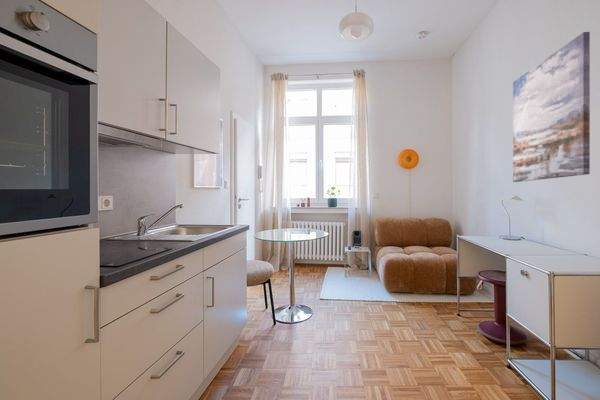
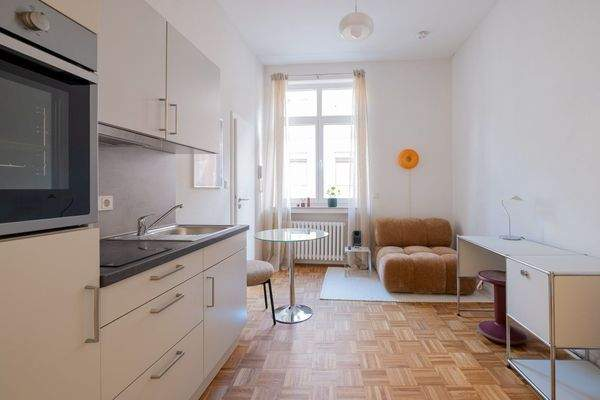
- wall art (544, 120)
